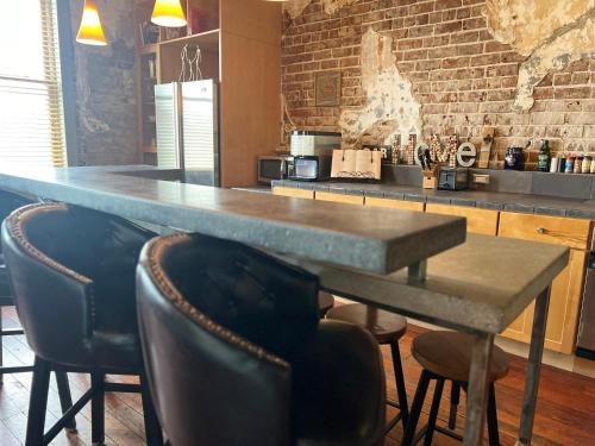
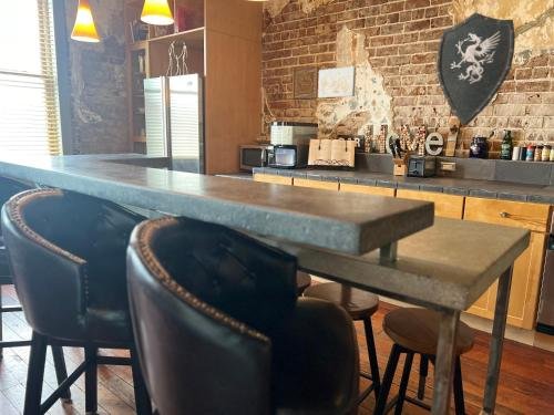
+ wall art (336, 82)
+ shield (471, 71)
